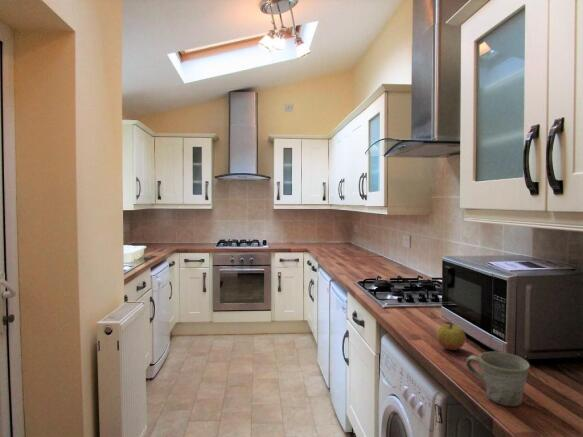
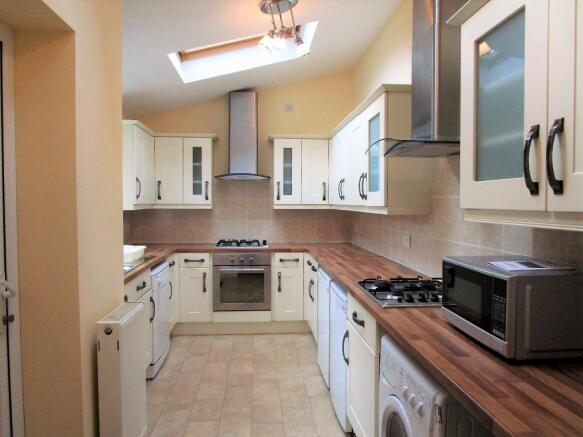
- mug (498, 378)
- apple (450, 336)
